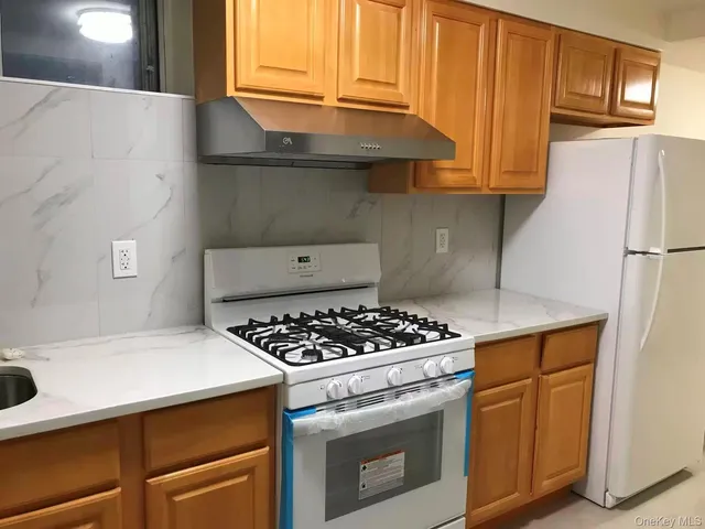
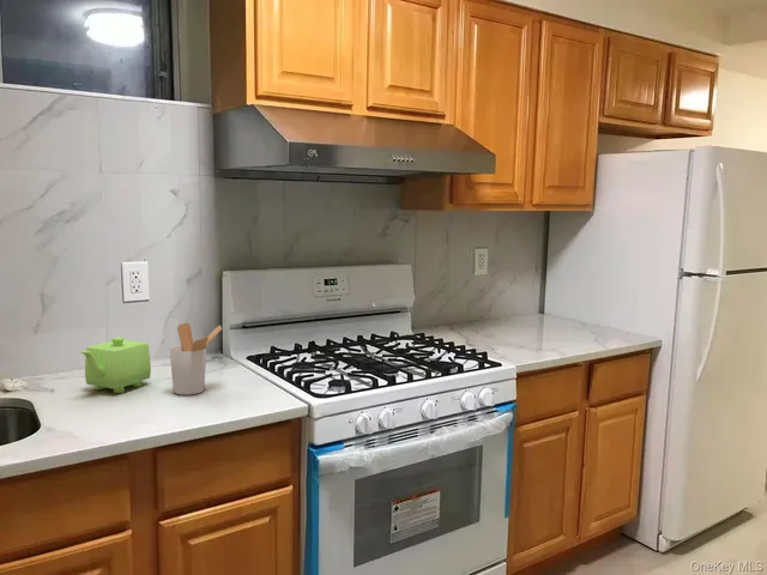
+ utensil holder (198, 357)
+ teapot (113, 363)
